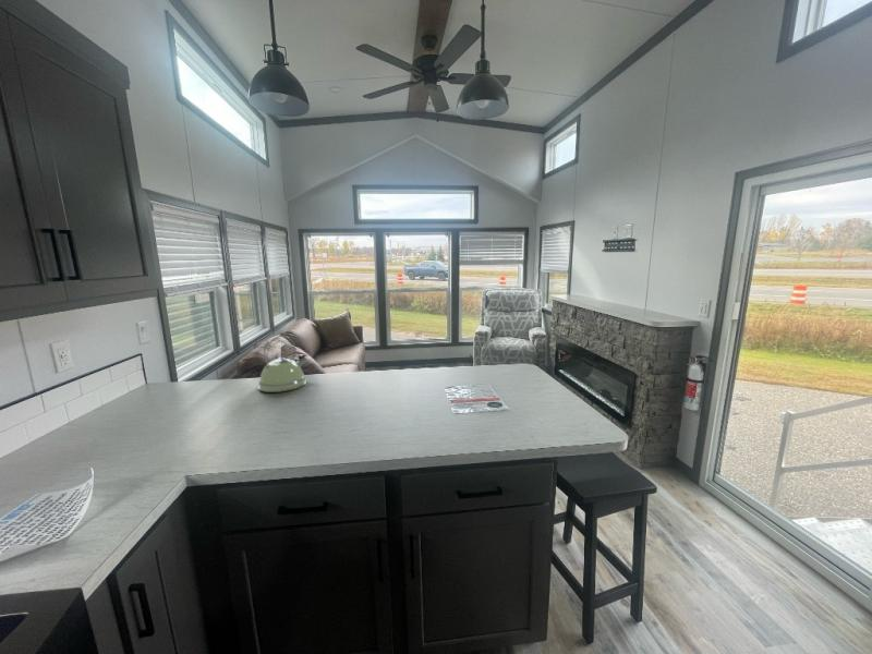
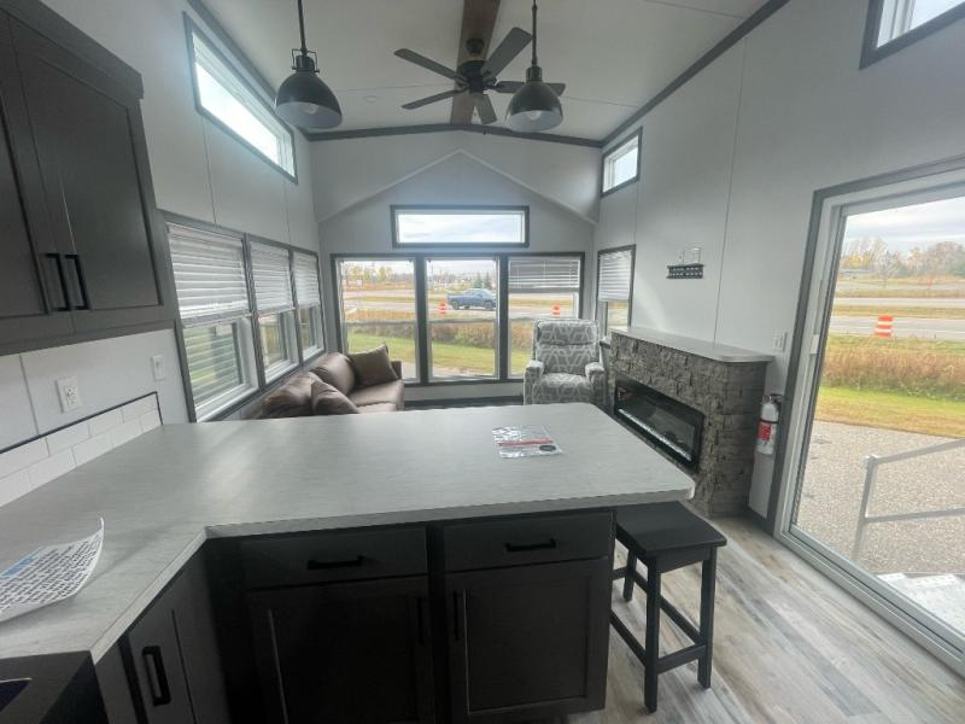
- kettle (283, 360)
